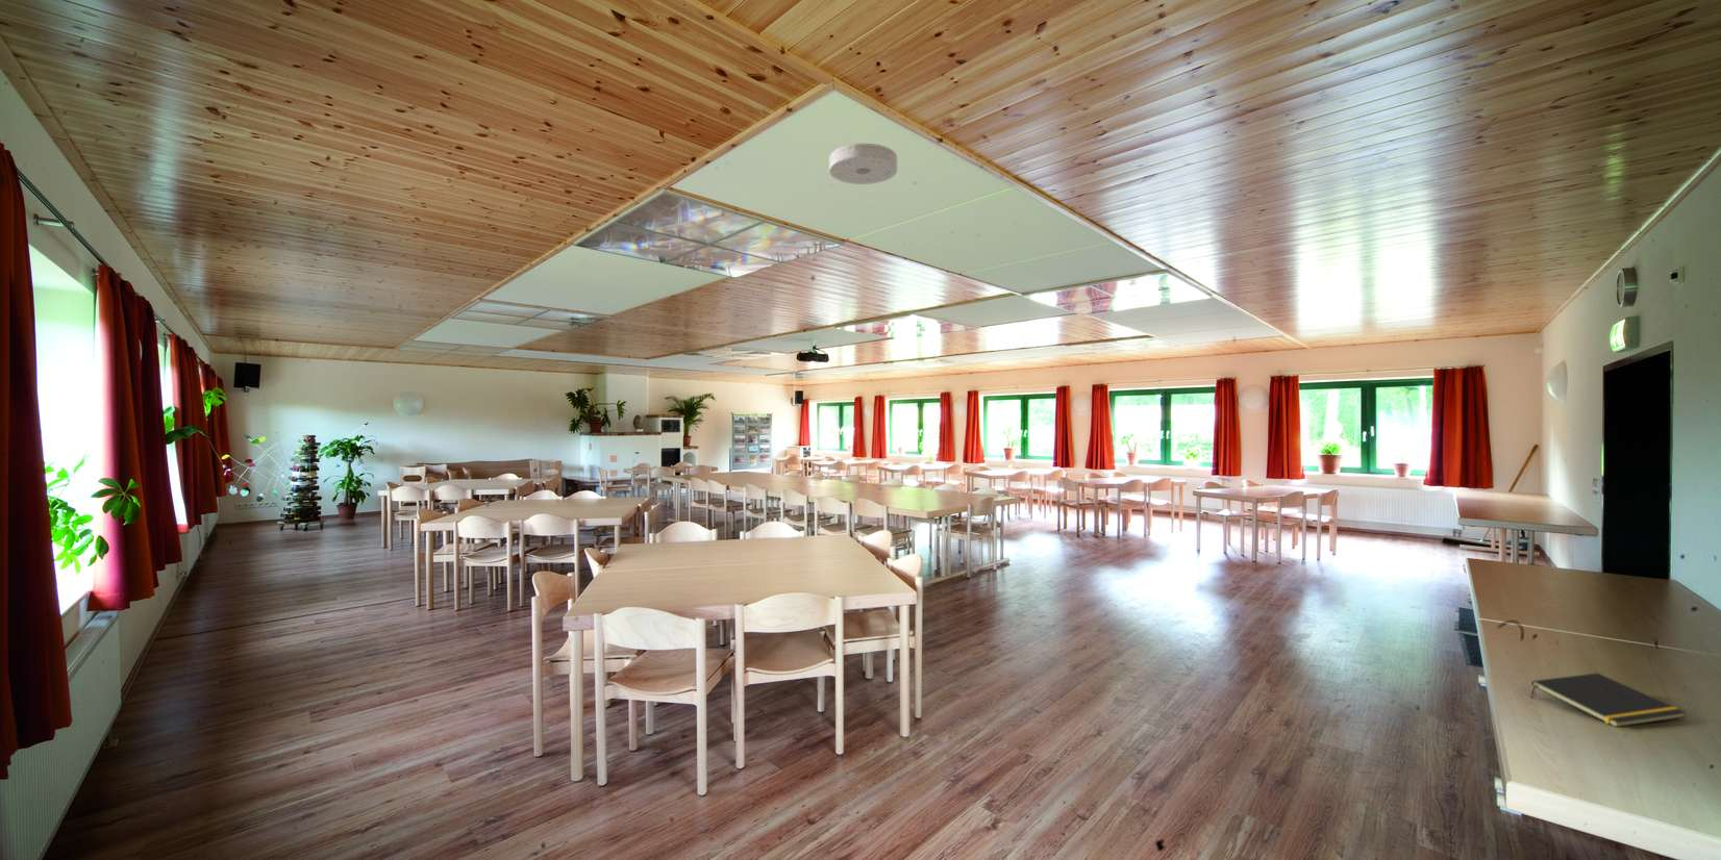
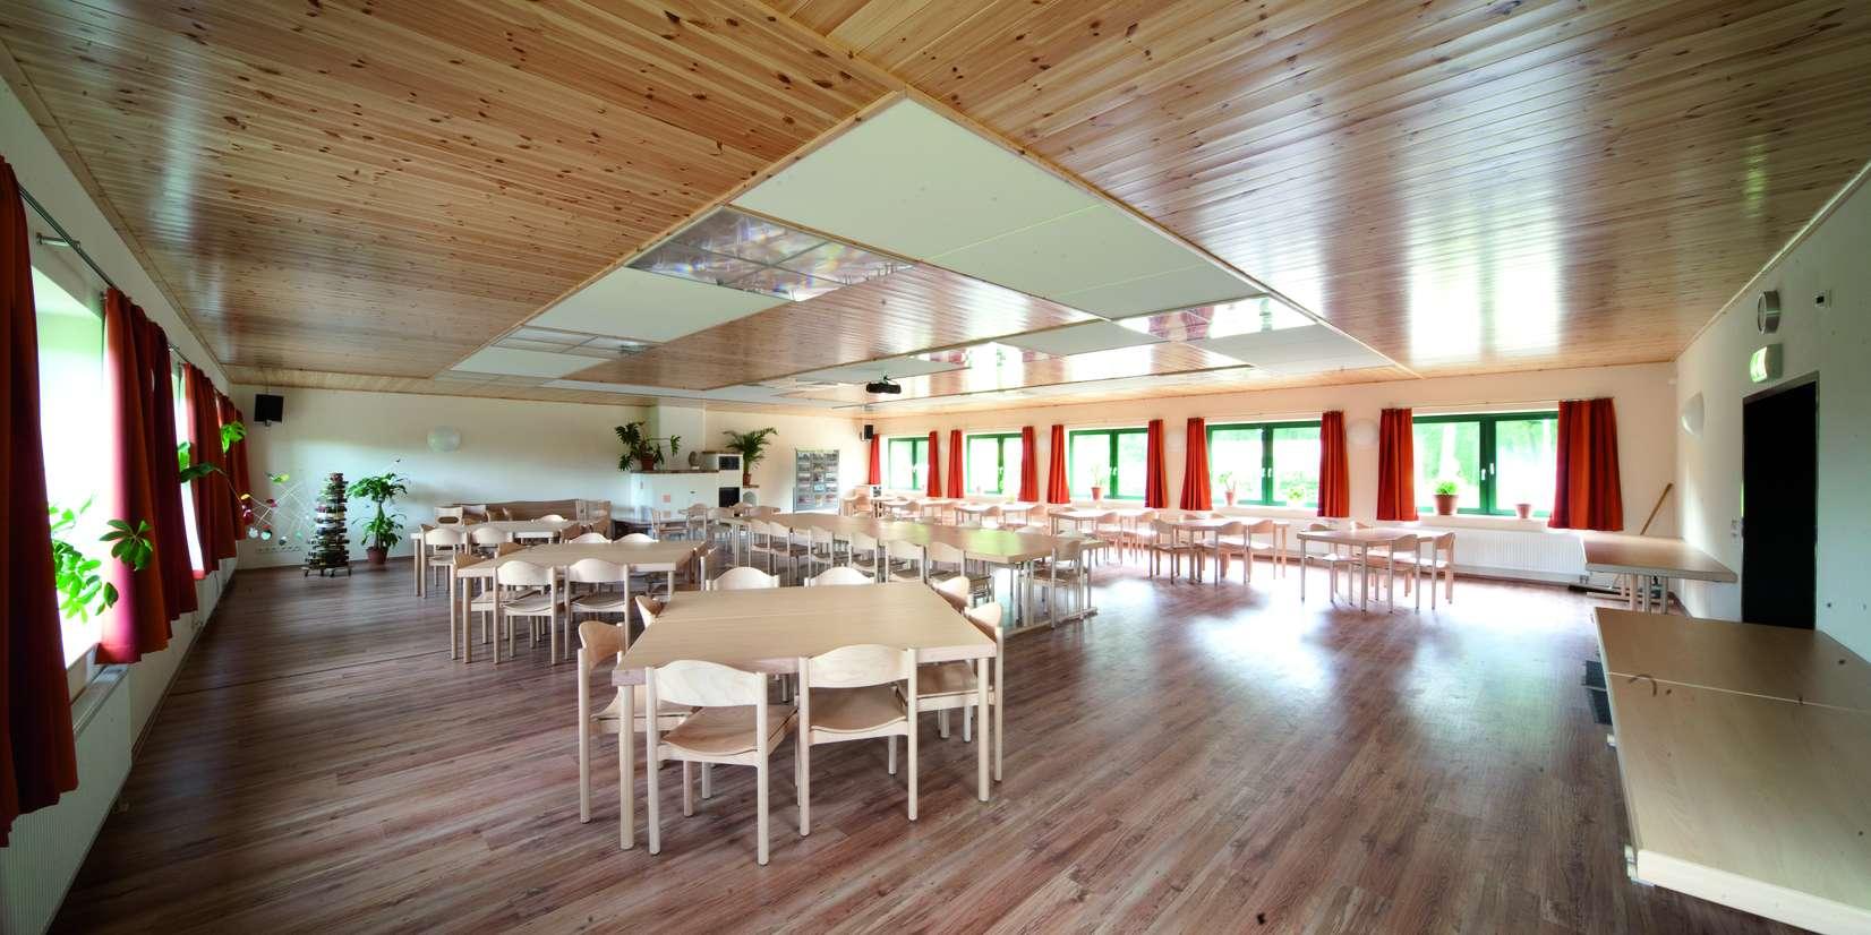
- smoke detector (863, 165)
- notepad (1606, 698)
